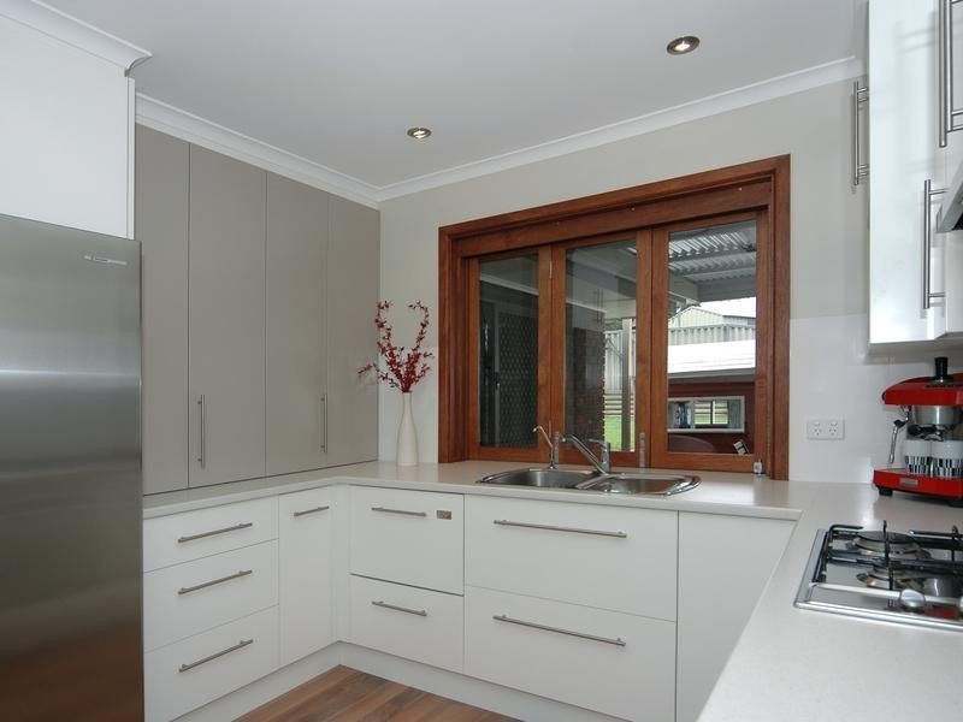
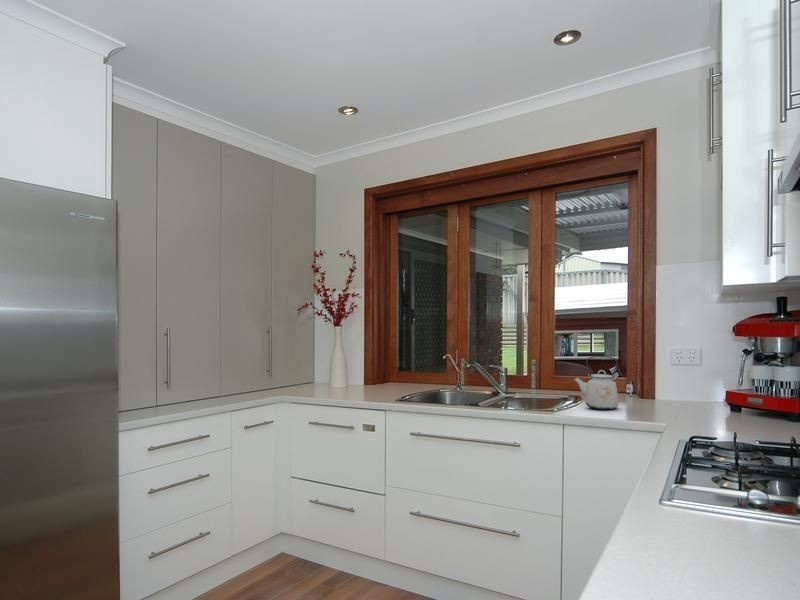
+ kettle (595, 381)
